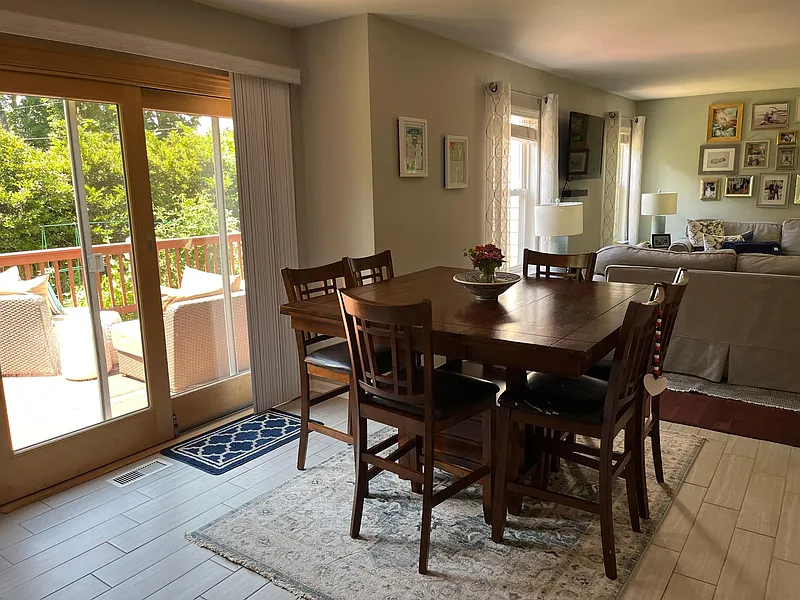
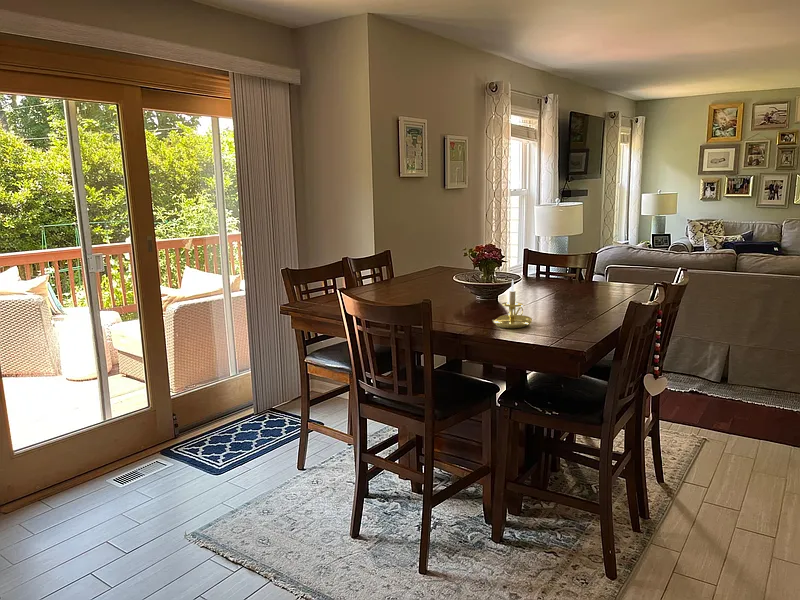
+ candle holder (513, 301)
